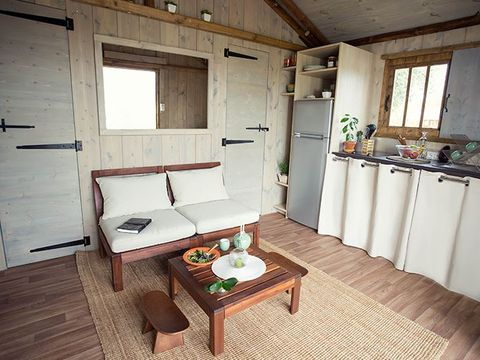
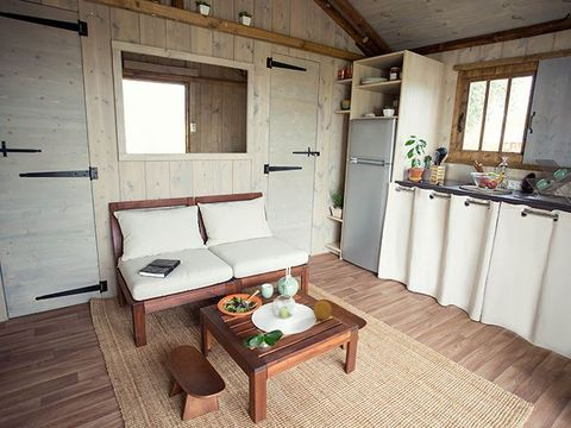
+ fruit (321, 309)
